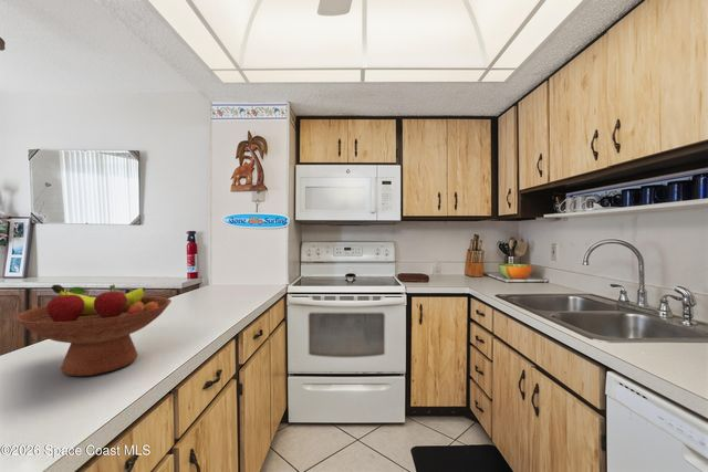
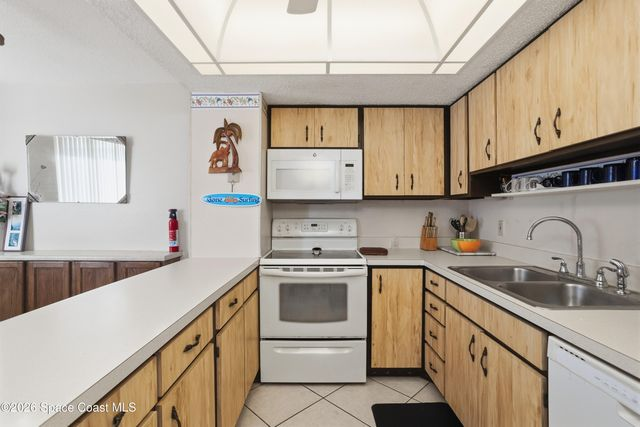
- fruit bowl (101, 324)
